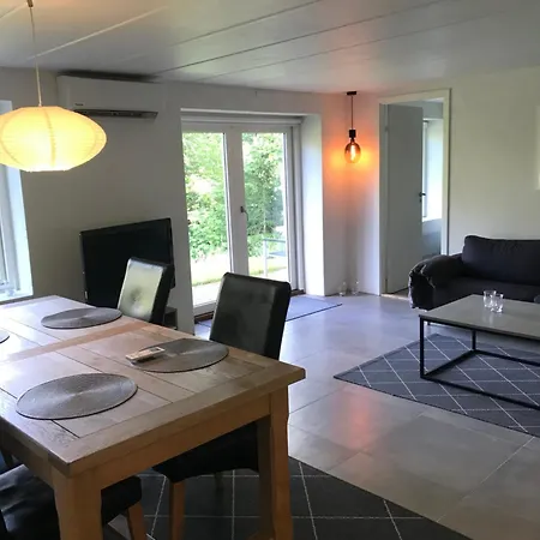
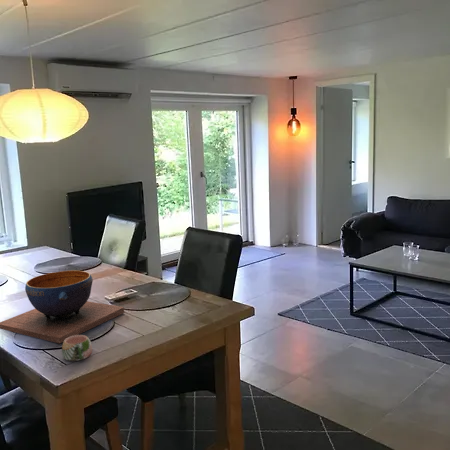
+ decorative bowl (60, 299)
+ mug (77, 349)
